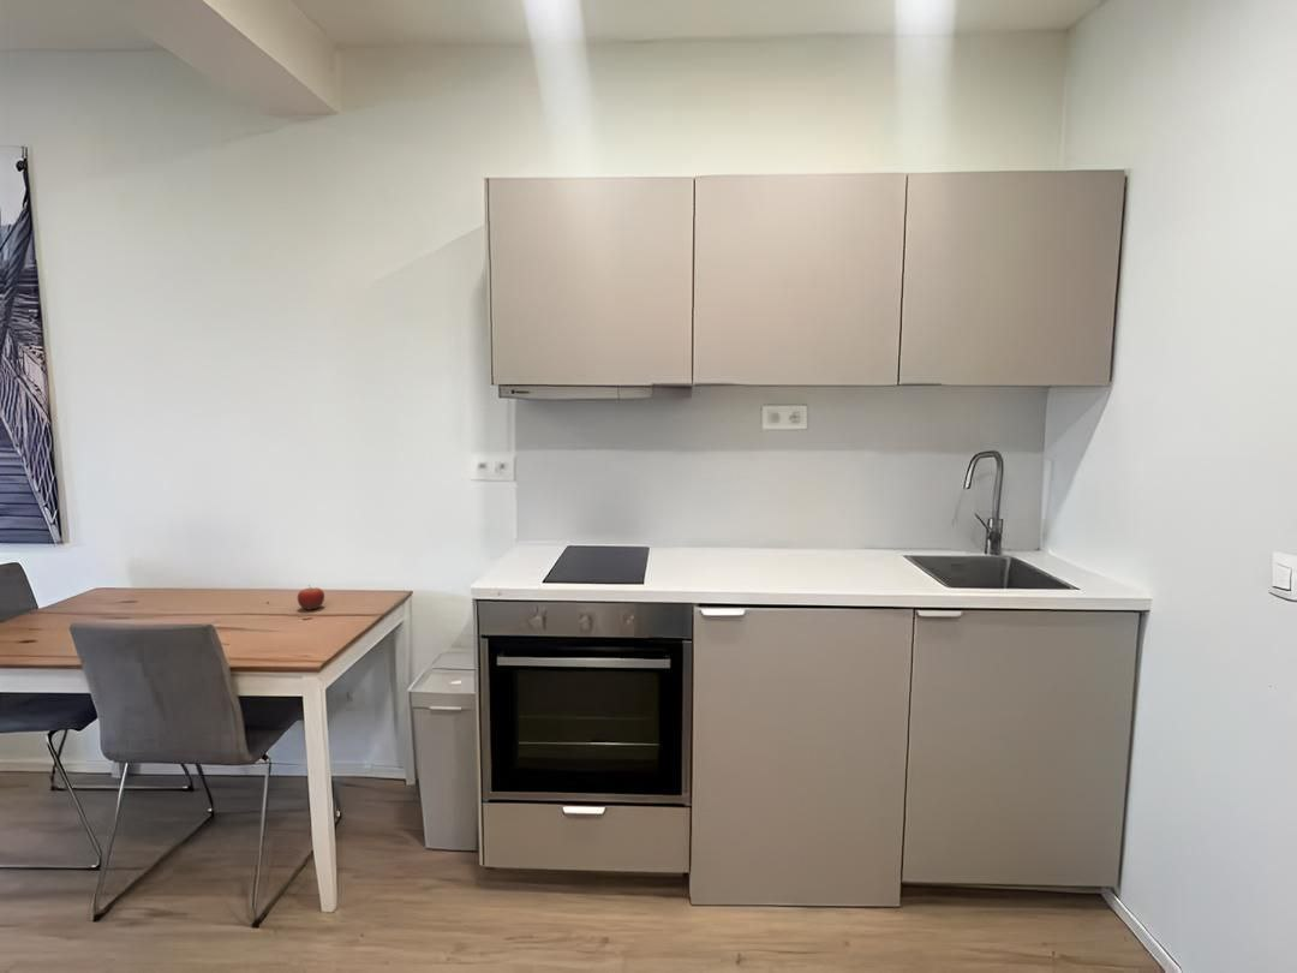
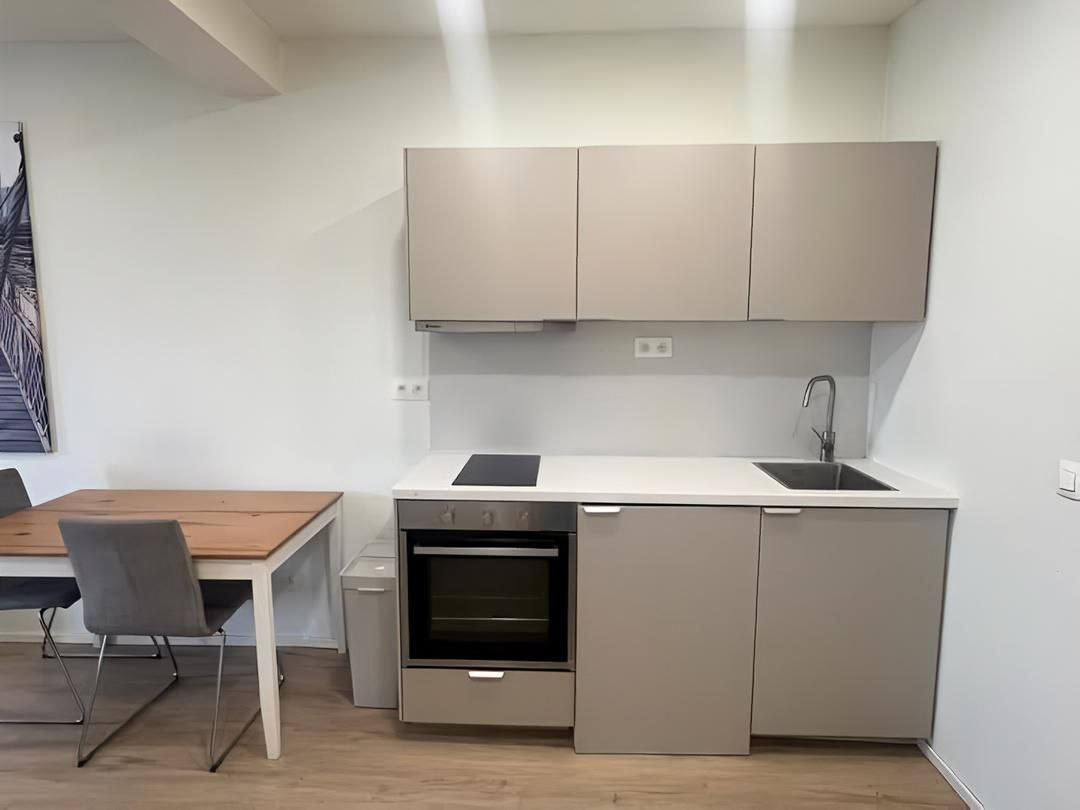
- fruit (310, 596)
